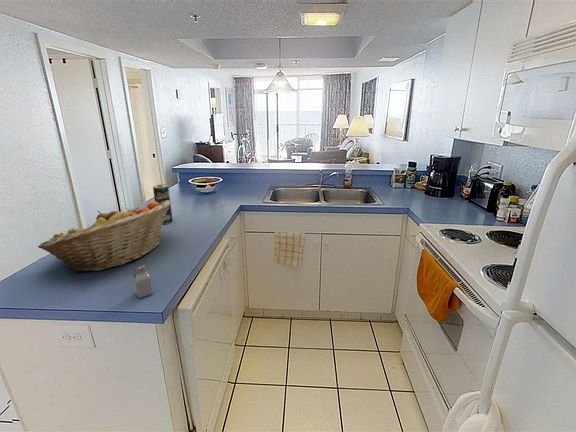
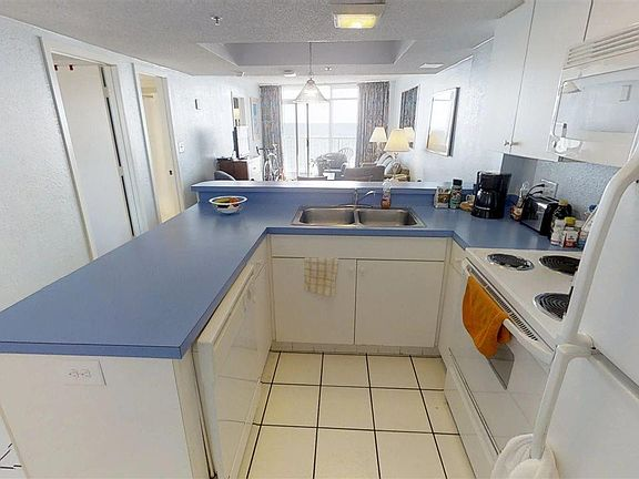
- fruit basket (114, 230)
- saltshaker (141, 279)
- beverage can (163, 201)
